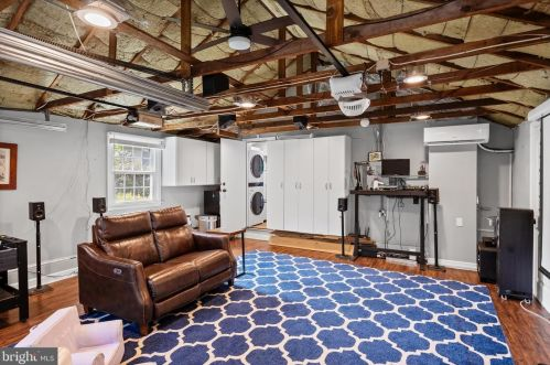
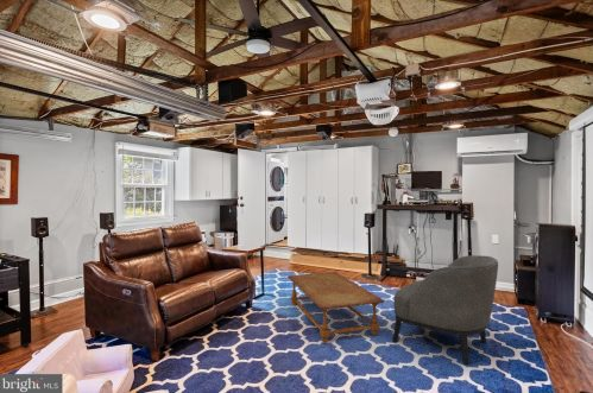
+ coffee table (329, 302)
+ armchair (446, 298)
